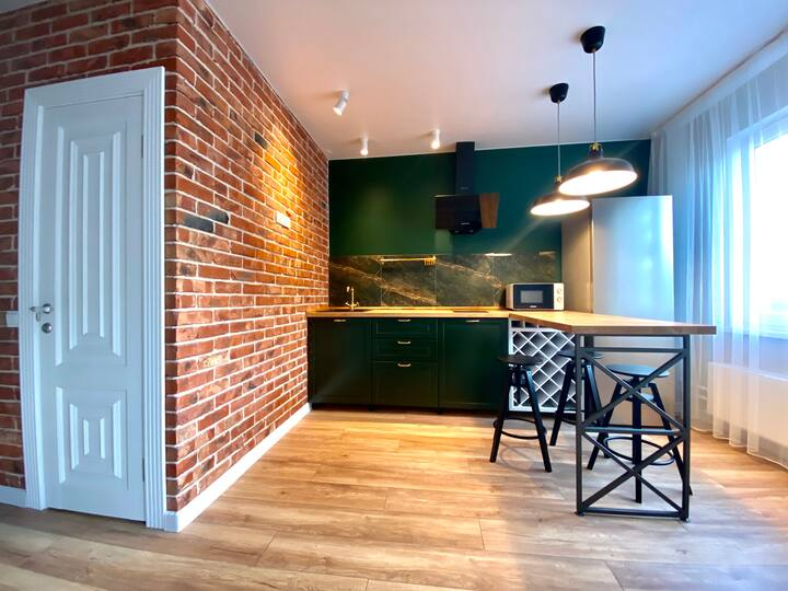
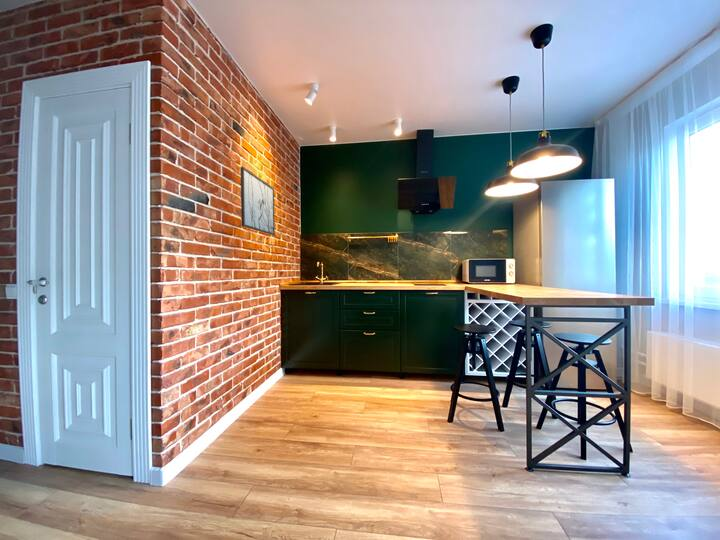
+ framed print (259, 205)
